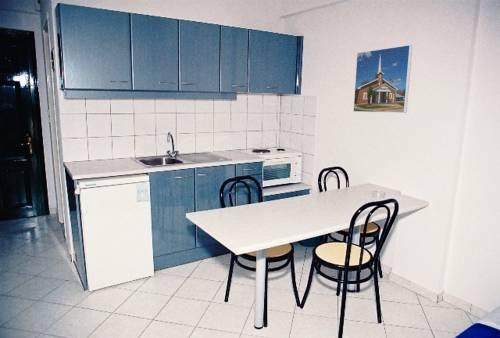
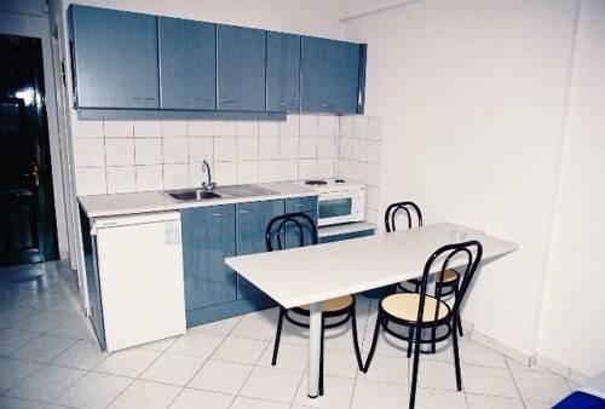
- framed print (380, 81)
